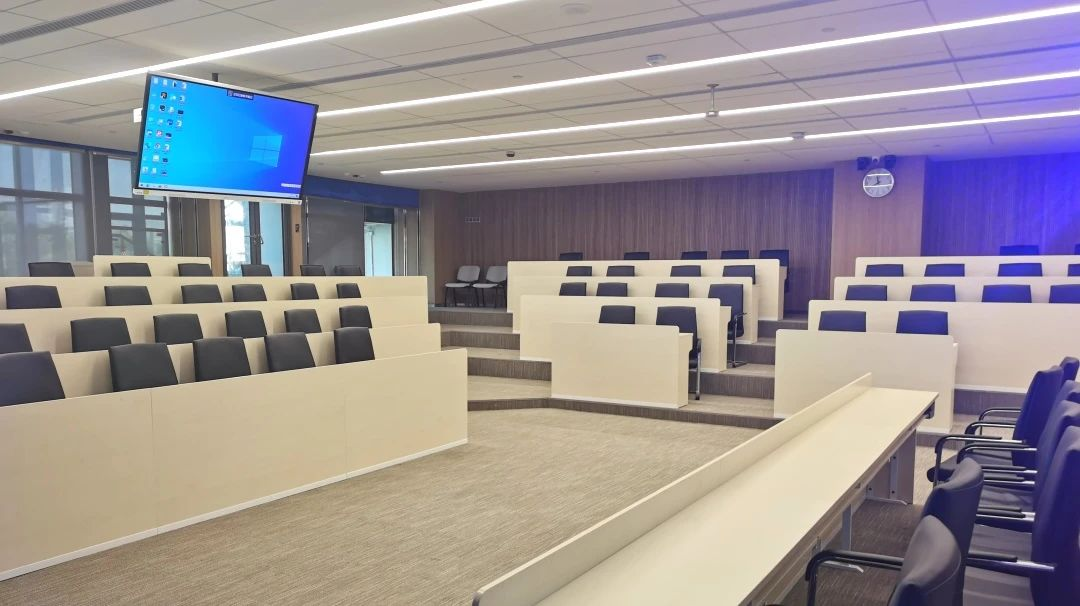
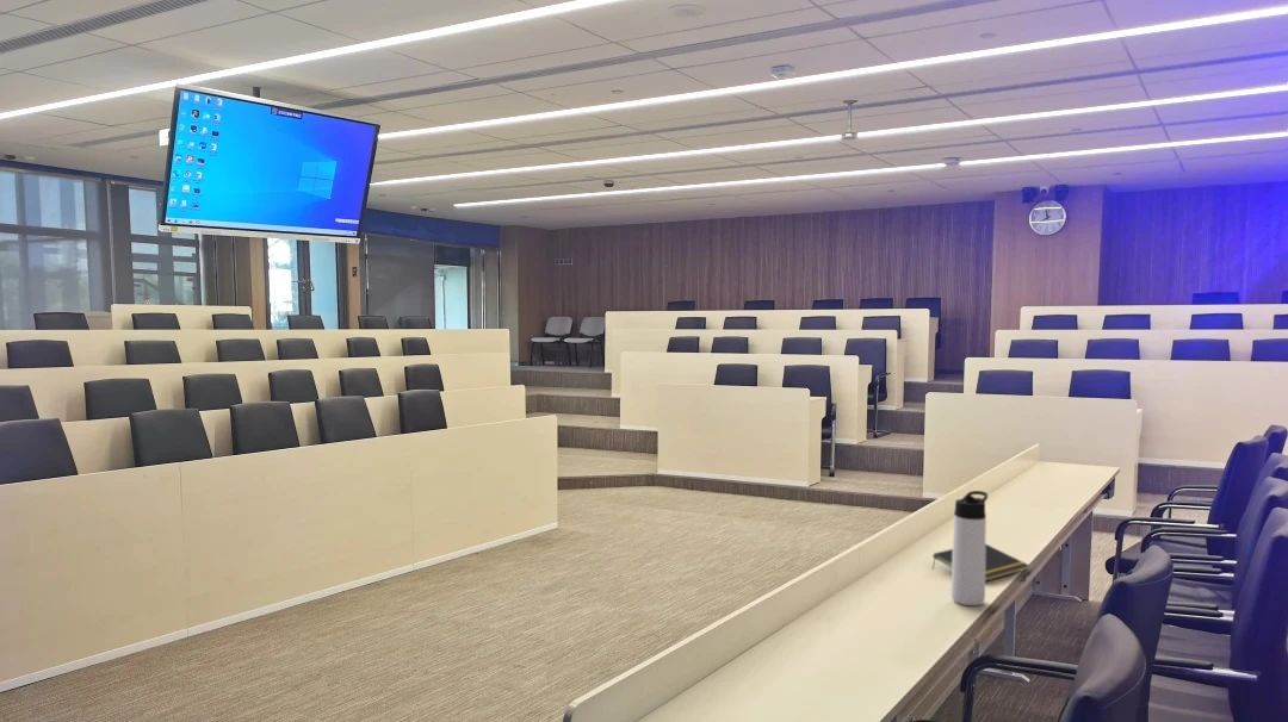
+ notepad (985, 561)
+ thermos bottle (971, 547)
